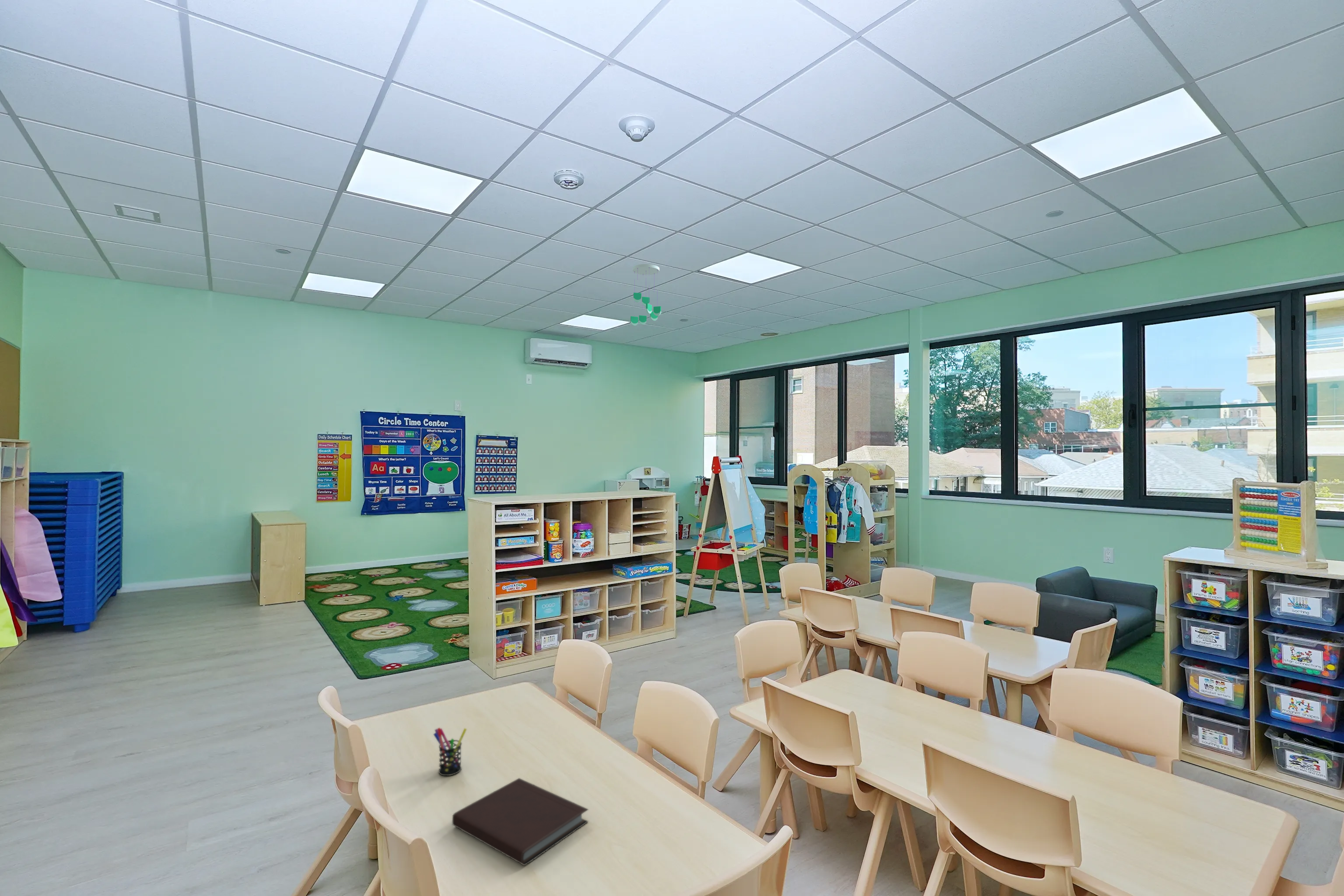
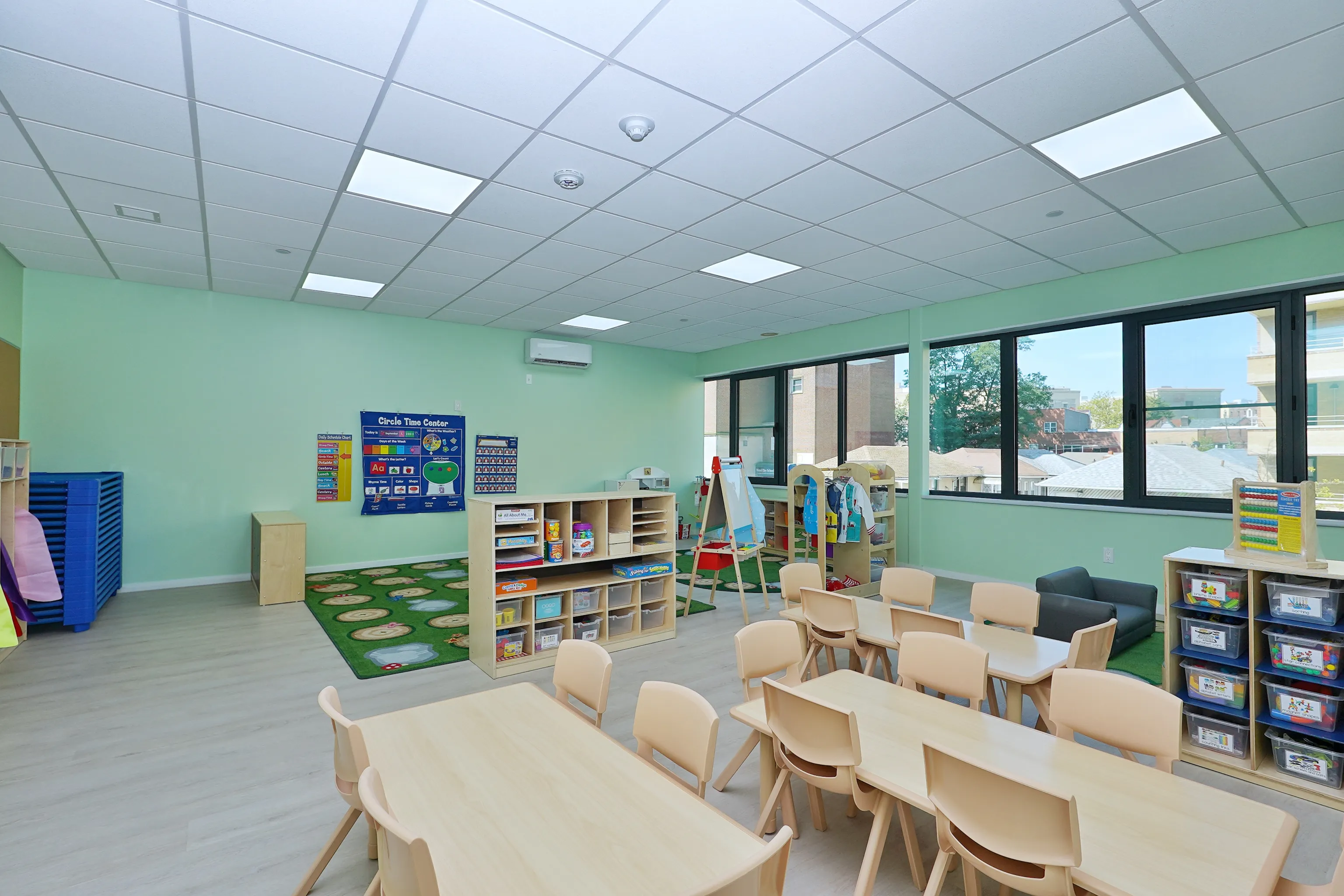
- pen holder (449, 749)
- notebook (521, 818)
- ceiling mobile (646, 296)
